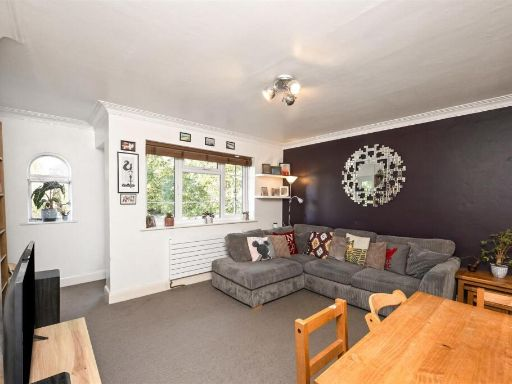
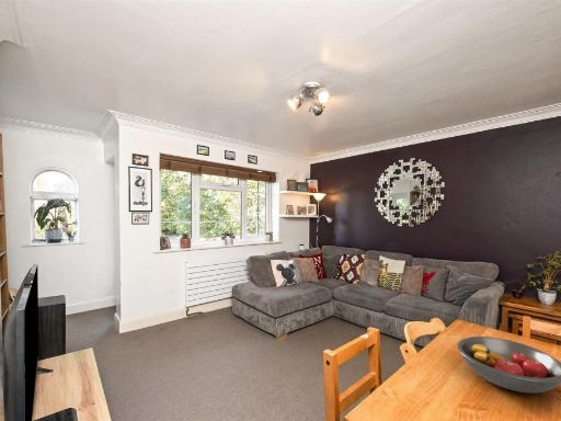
+ fruit bowl (507, 363)
